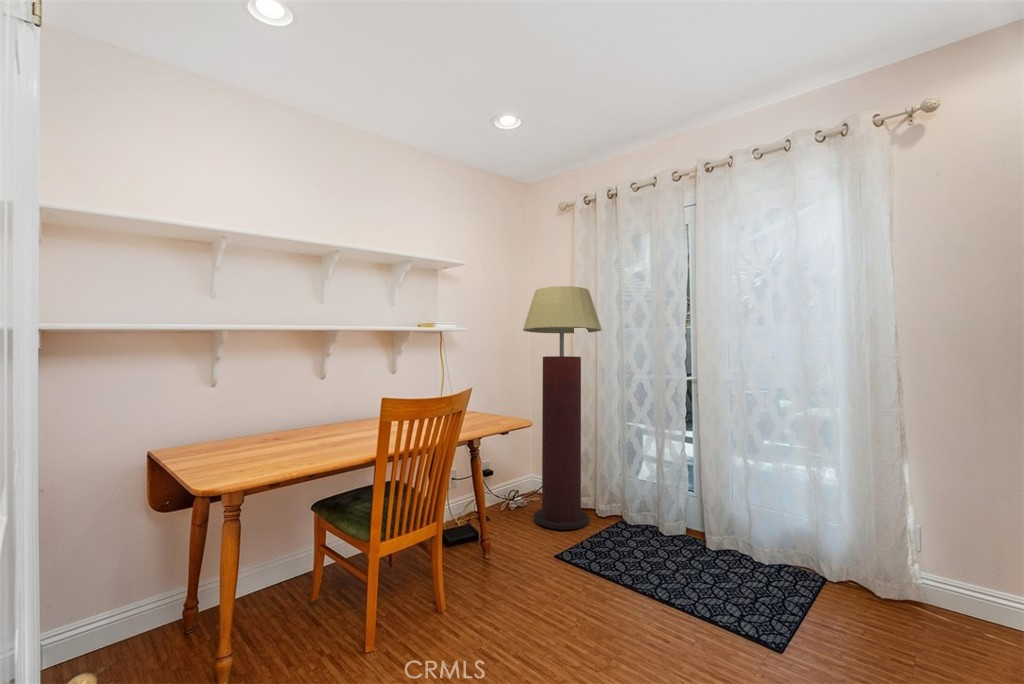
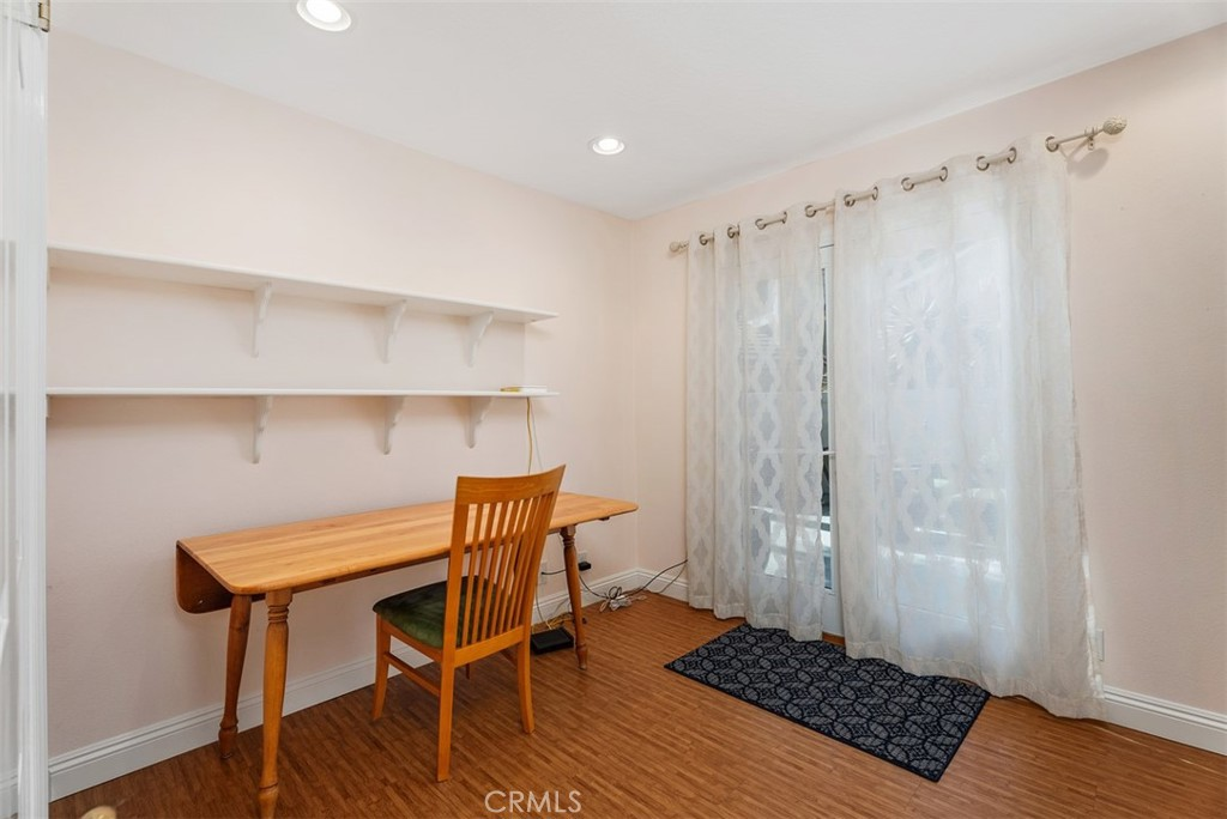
- floor lamp (561, 403)
